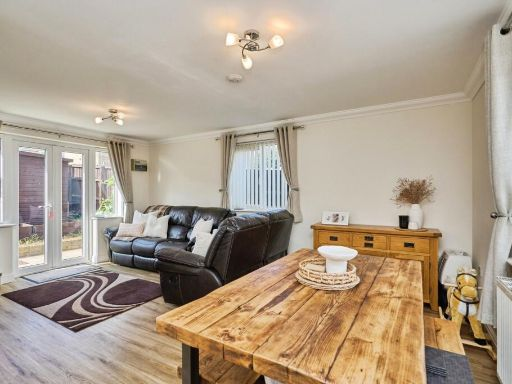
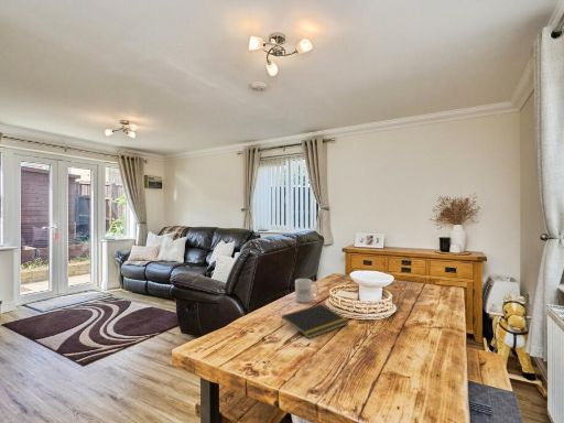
+ notepad (315, 319)
+ mug (305, 290)
